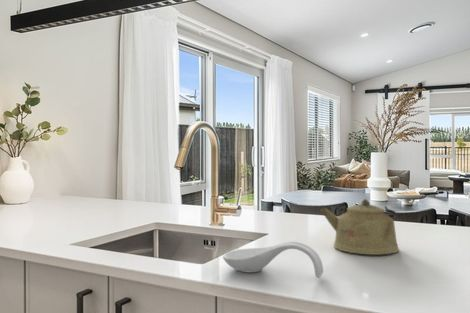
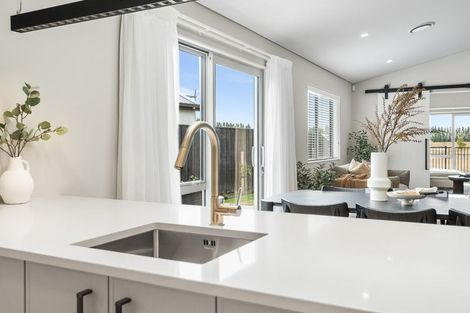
- spoon rest (271, 256)
- kettle (358, 222)
